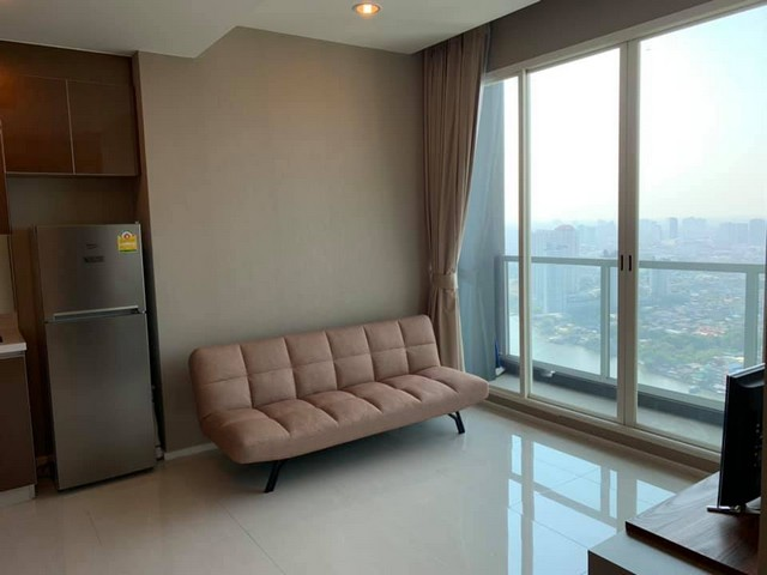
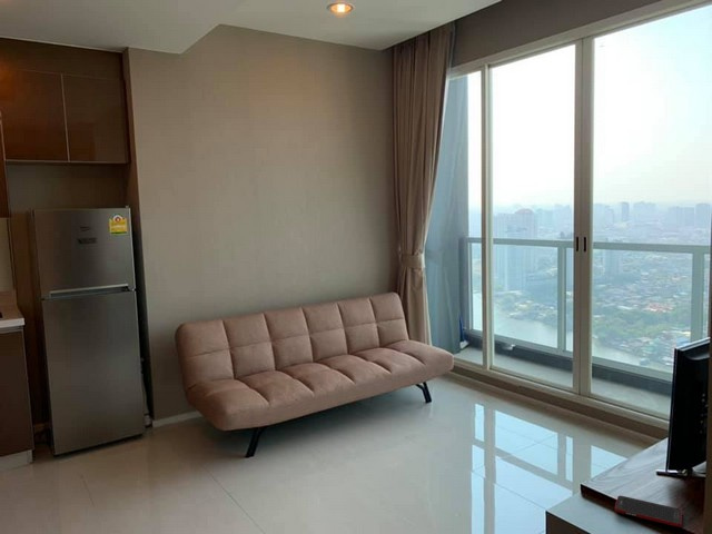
+ cell phone (647, 511)
